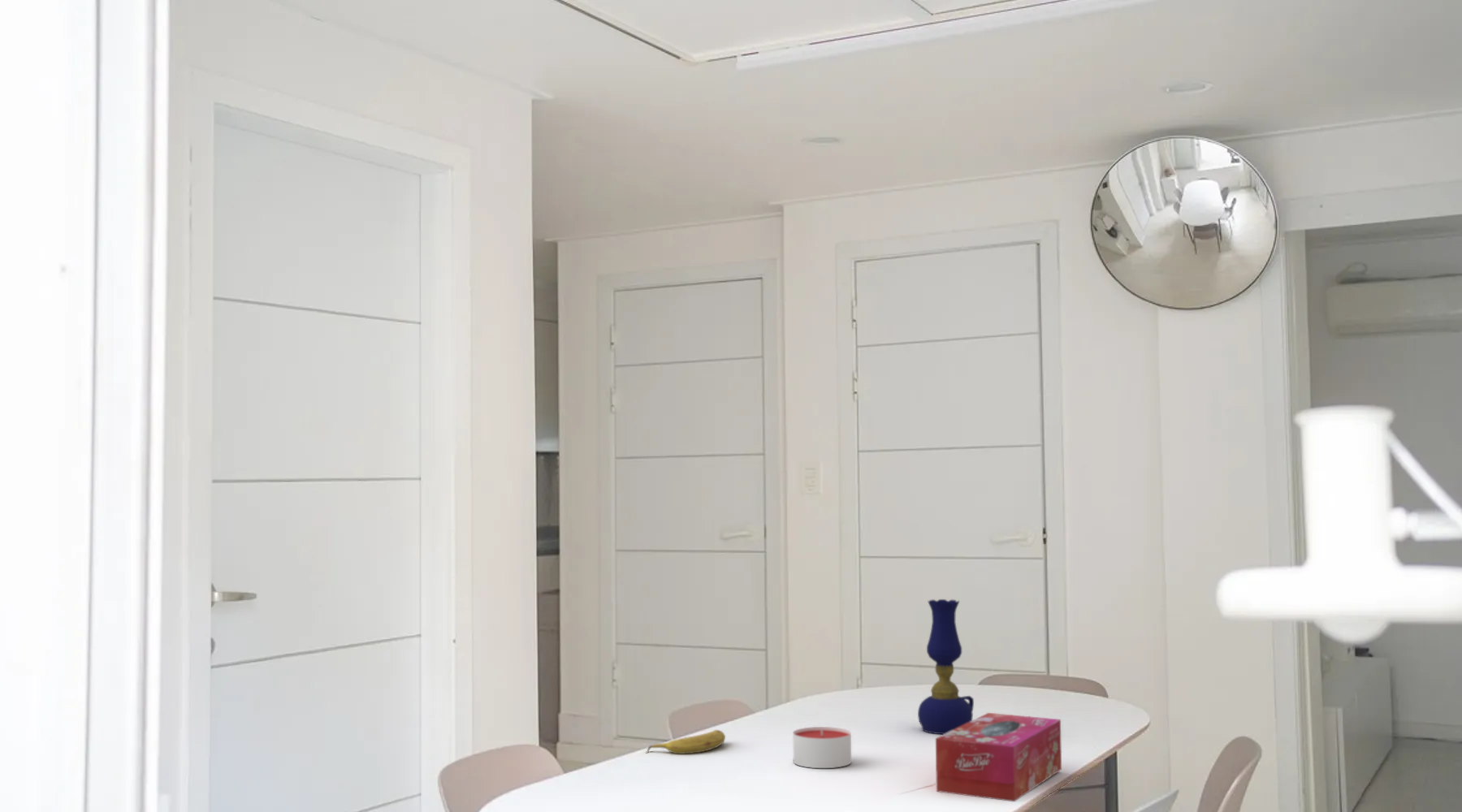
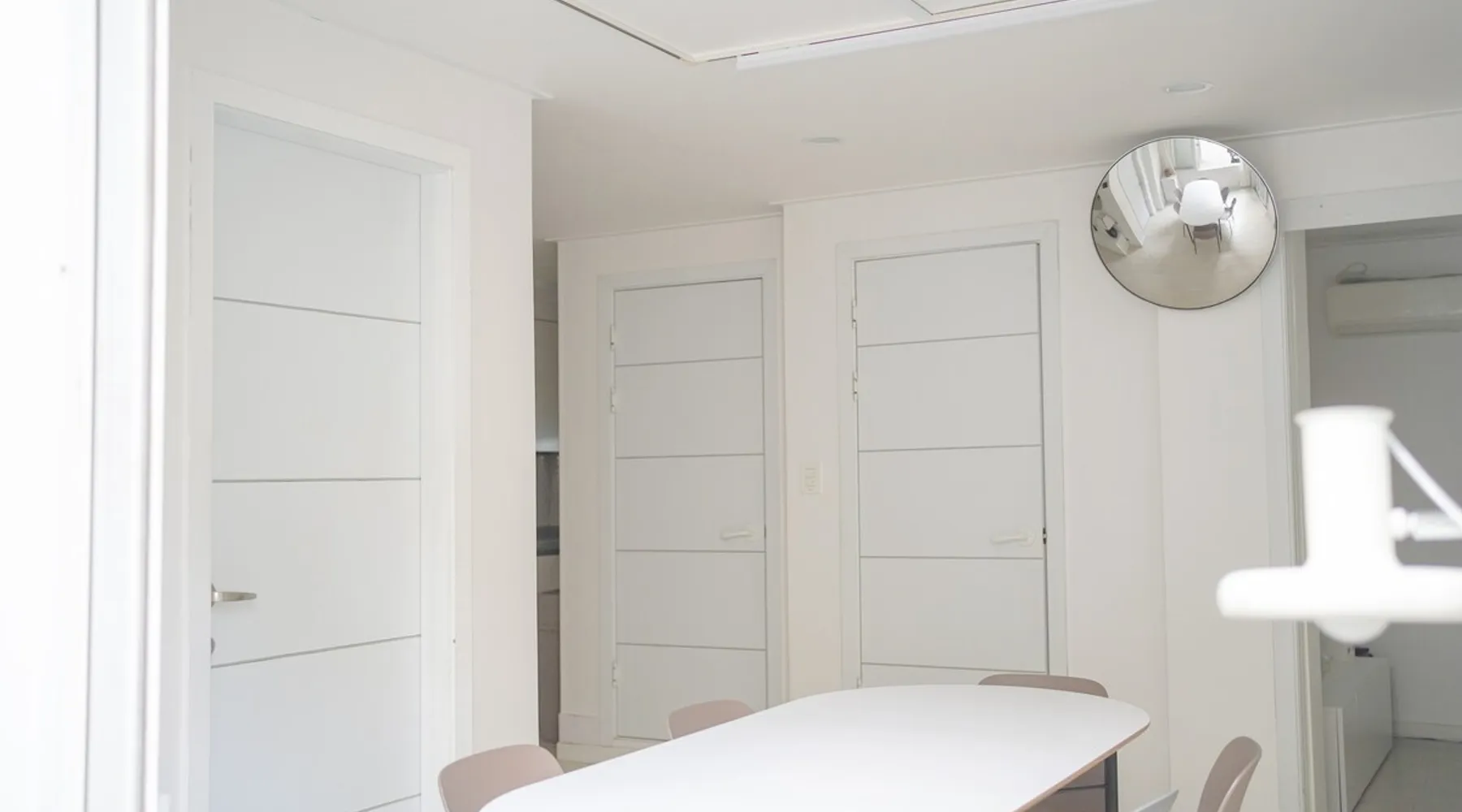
- candle (822, 745)
- tissue box (1000, 754)
- oil lamp (949, 664)
- fruit (692, 741)
